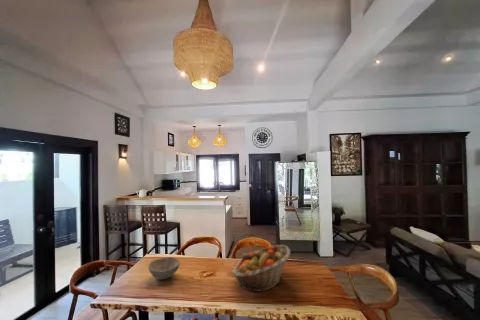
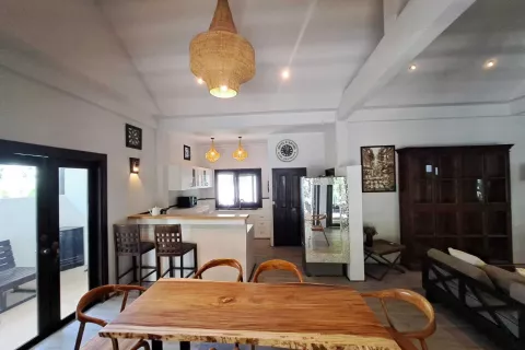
- fruit basket (262, 264)
- bowl (164, 269)
